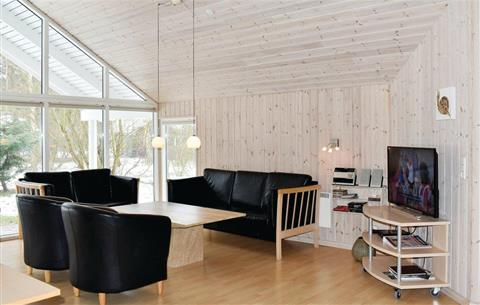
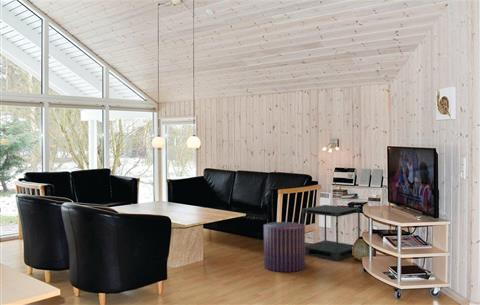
+ pouf (284, 245)
+ side table (325, 231)
